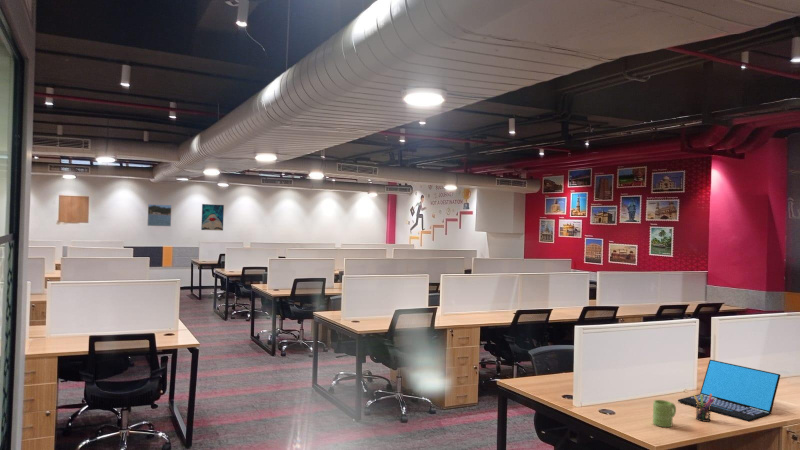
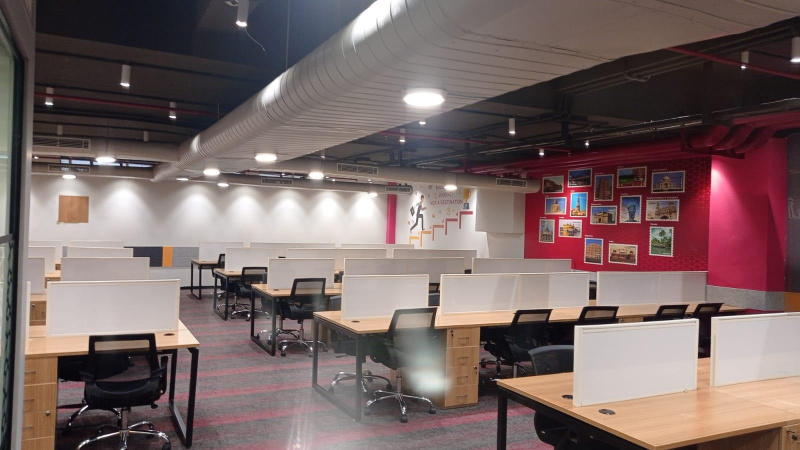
- mug (665, 412)
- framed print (159, 215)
- wall art (212, 217)
- laptop (728, 388)
- pen holder (703, 406)
